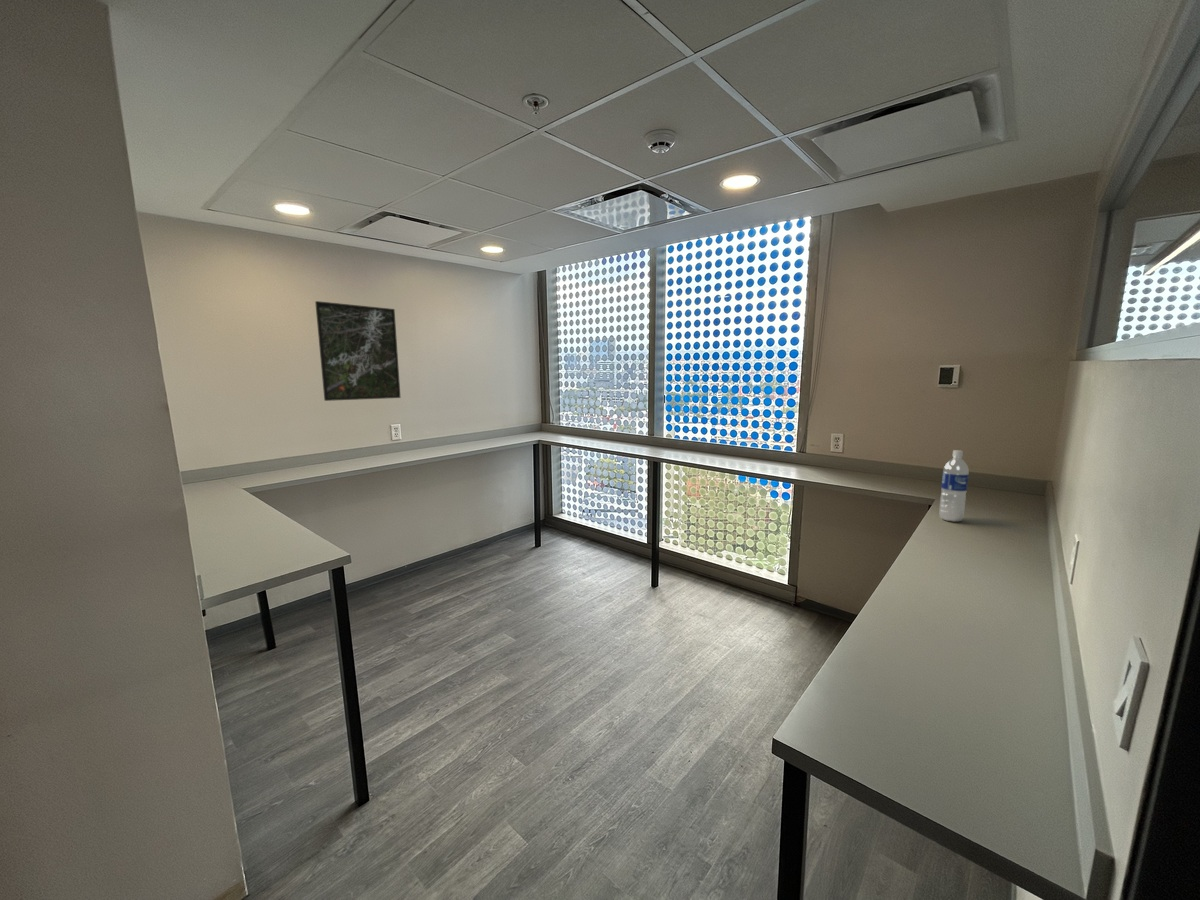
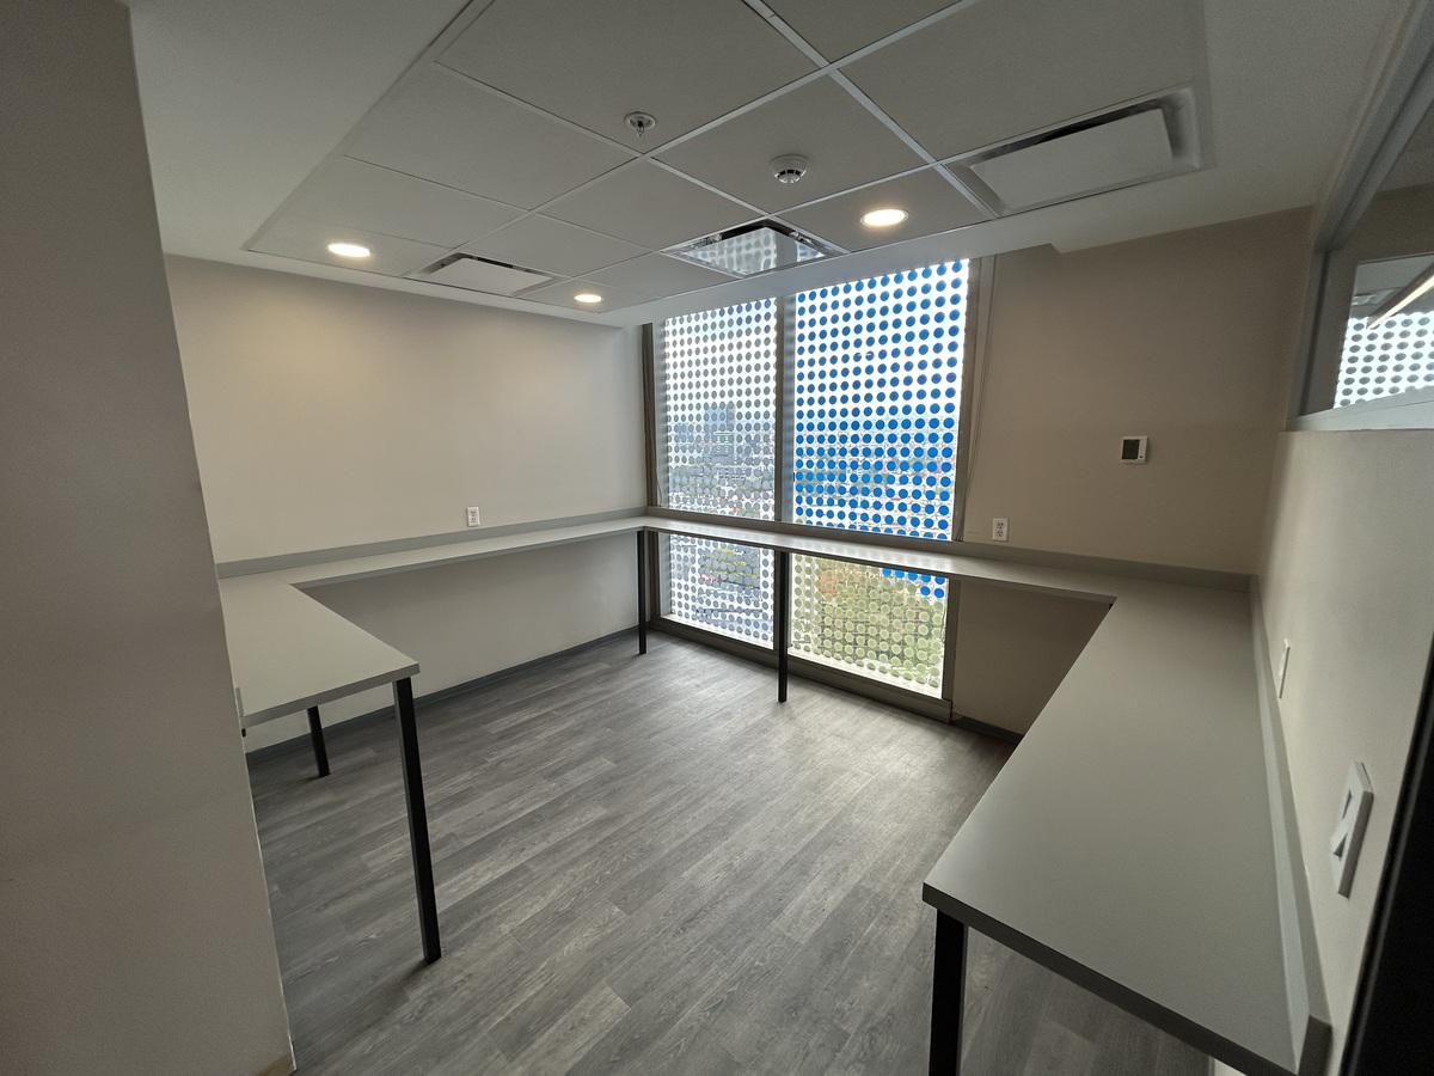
- water bottle (954, 485)
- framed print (360, 353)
